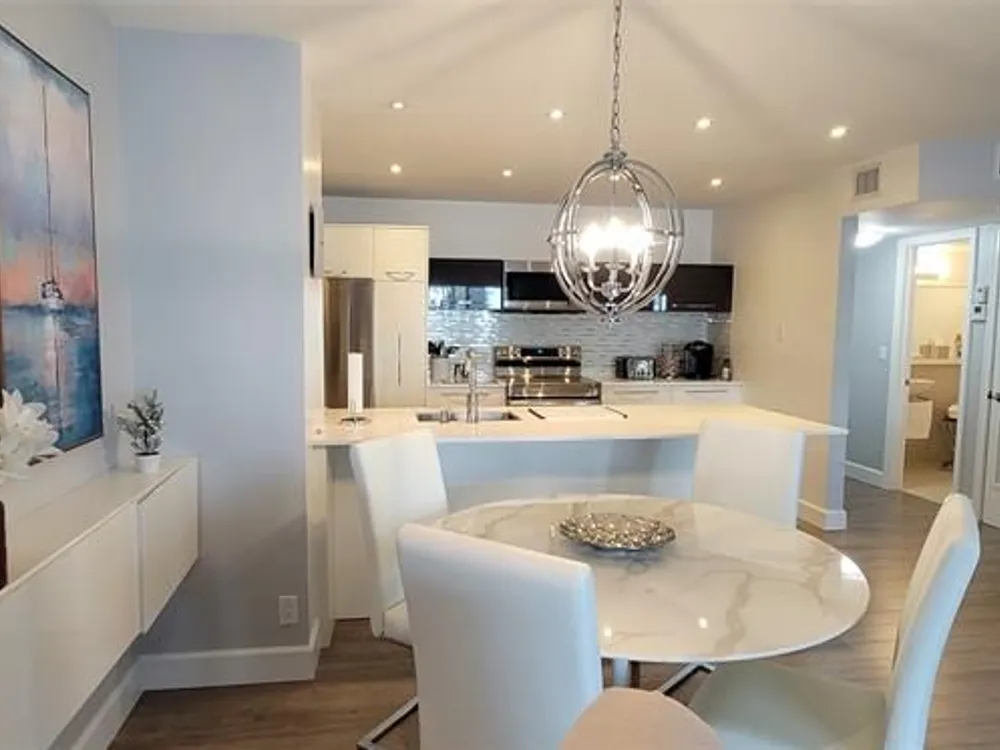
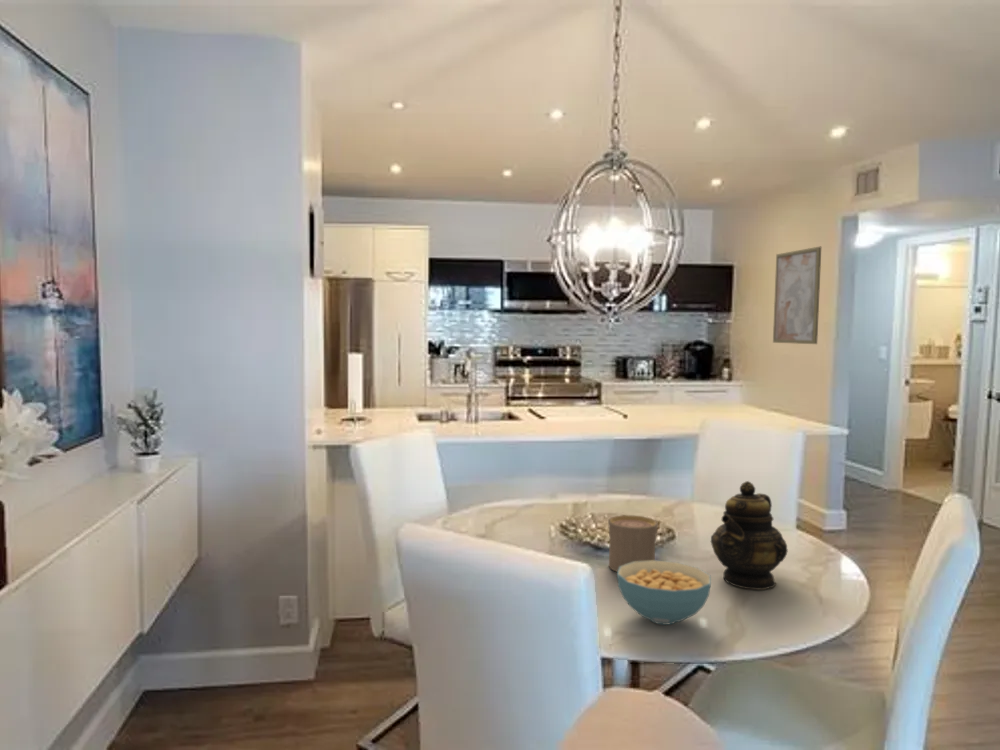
+ cereal bowl (663, 597)
+ cup (632, 544)
+ wall art (795, 297)
+ teapot (749, 531)
